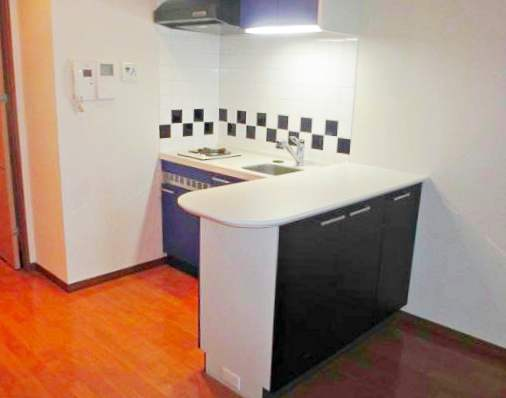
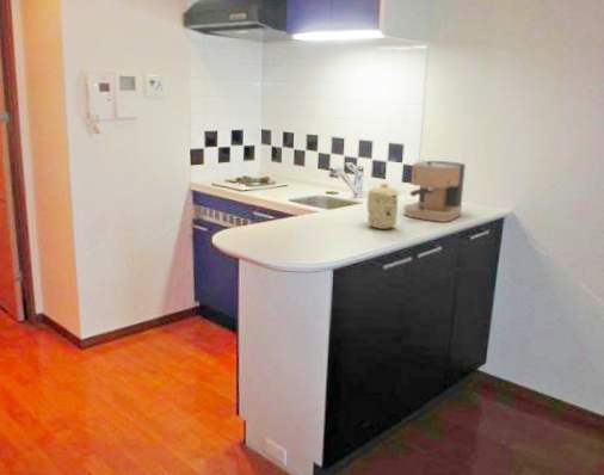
+ mug (381, 204)
+ coffee maker (432, 189)
